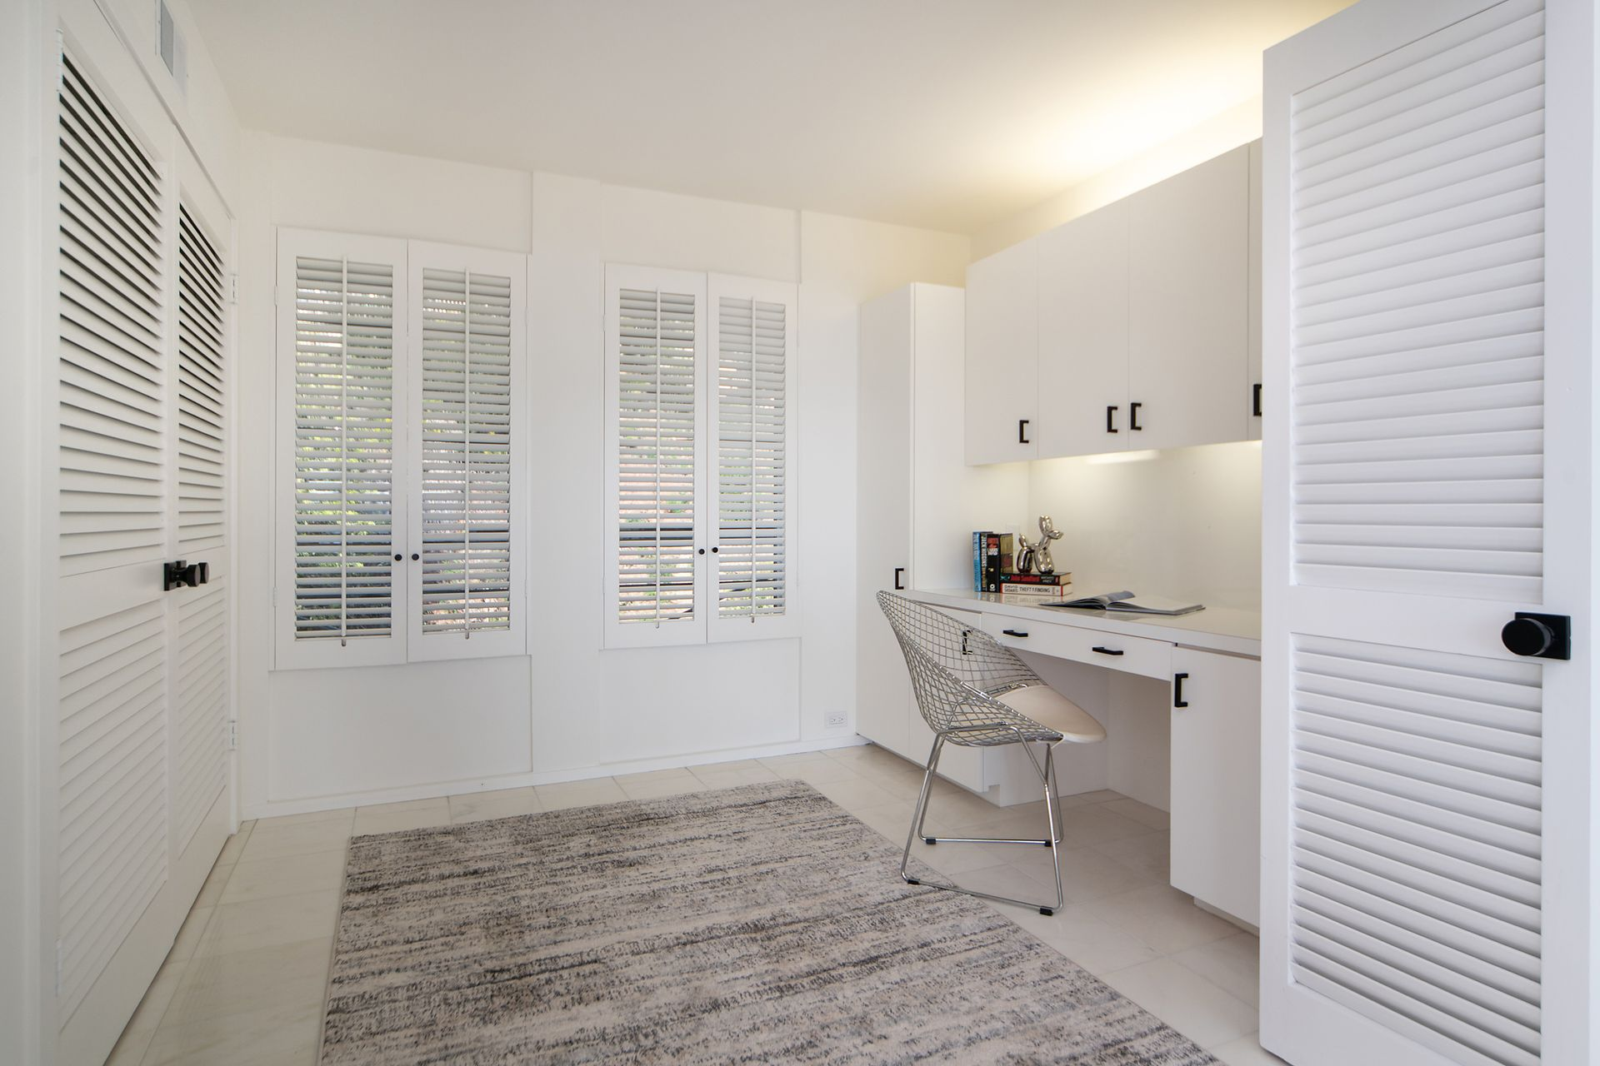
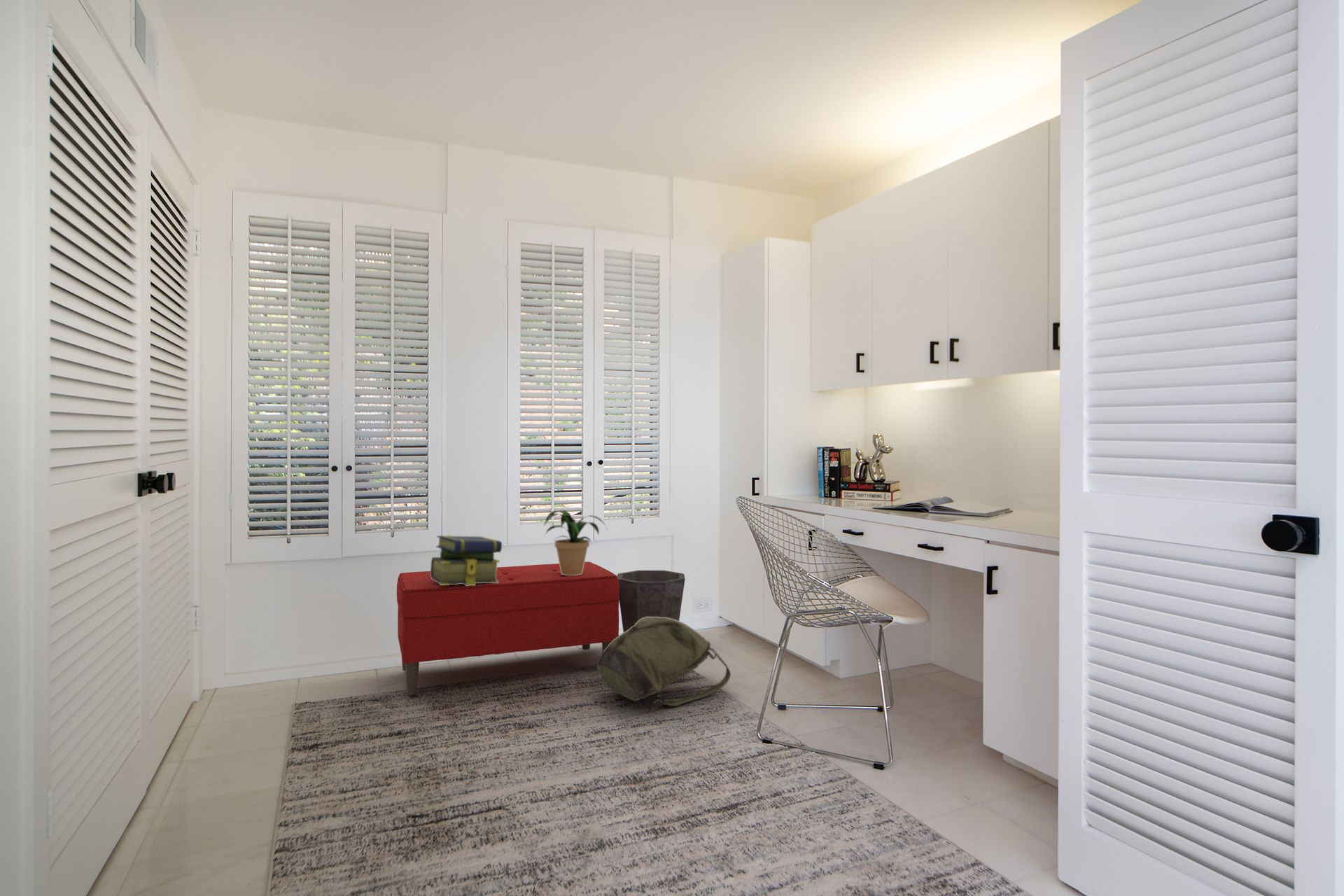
+ stack of books (466, 558)
+ waste bin (650, 610)
+ bench (507, 622)
+ backpack (666, 654)
+ potted plant (571, 542)
